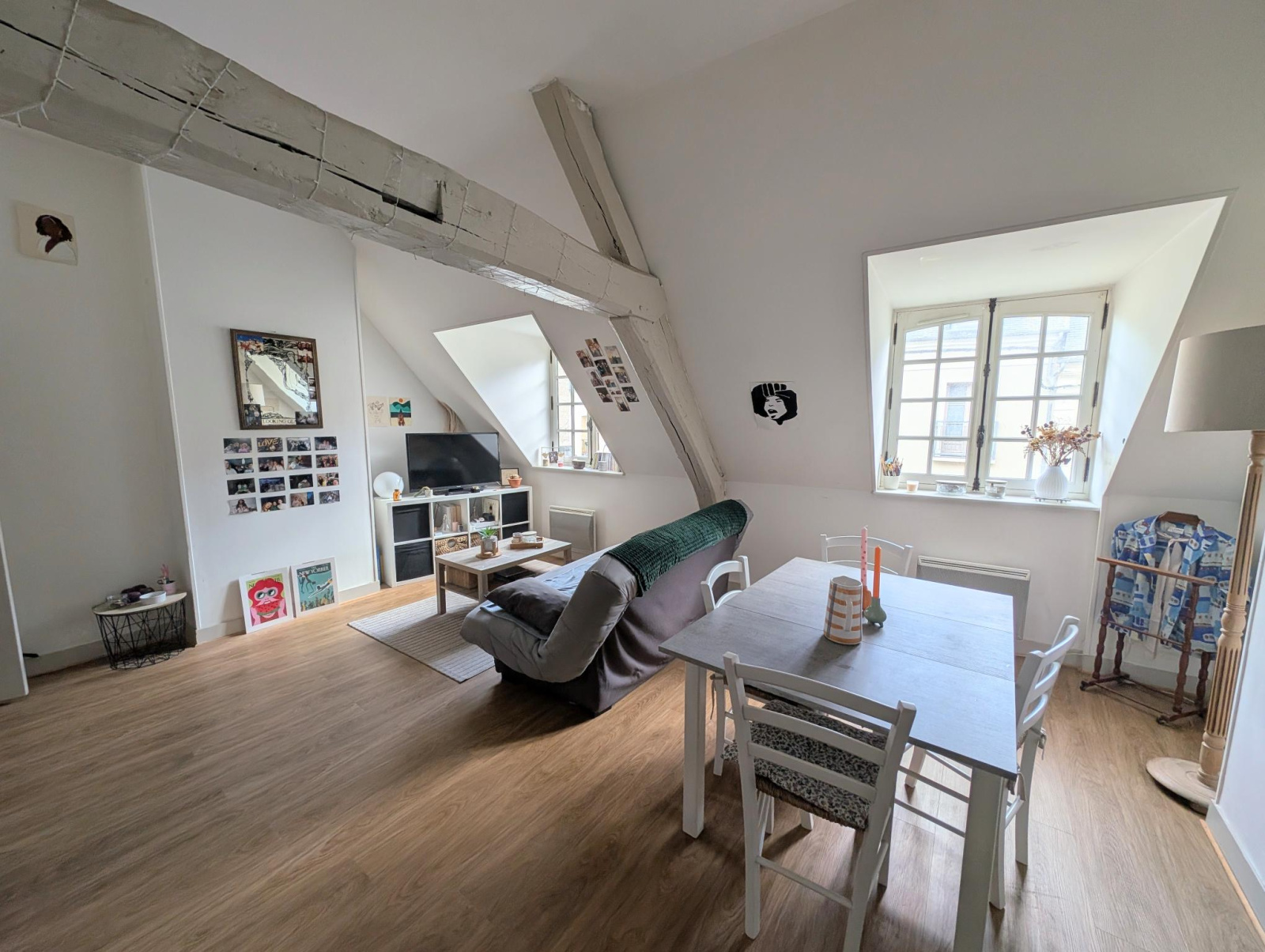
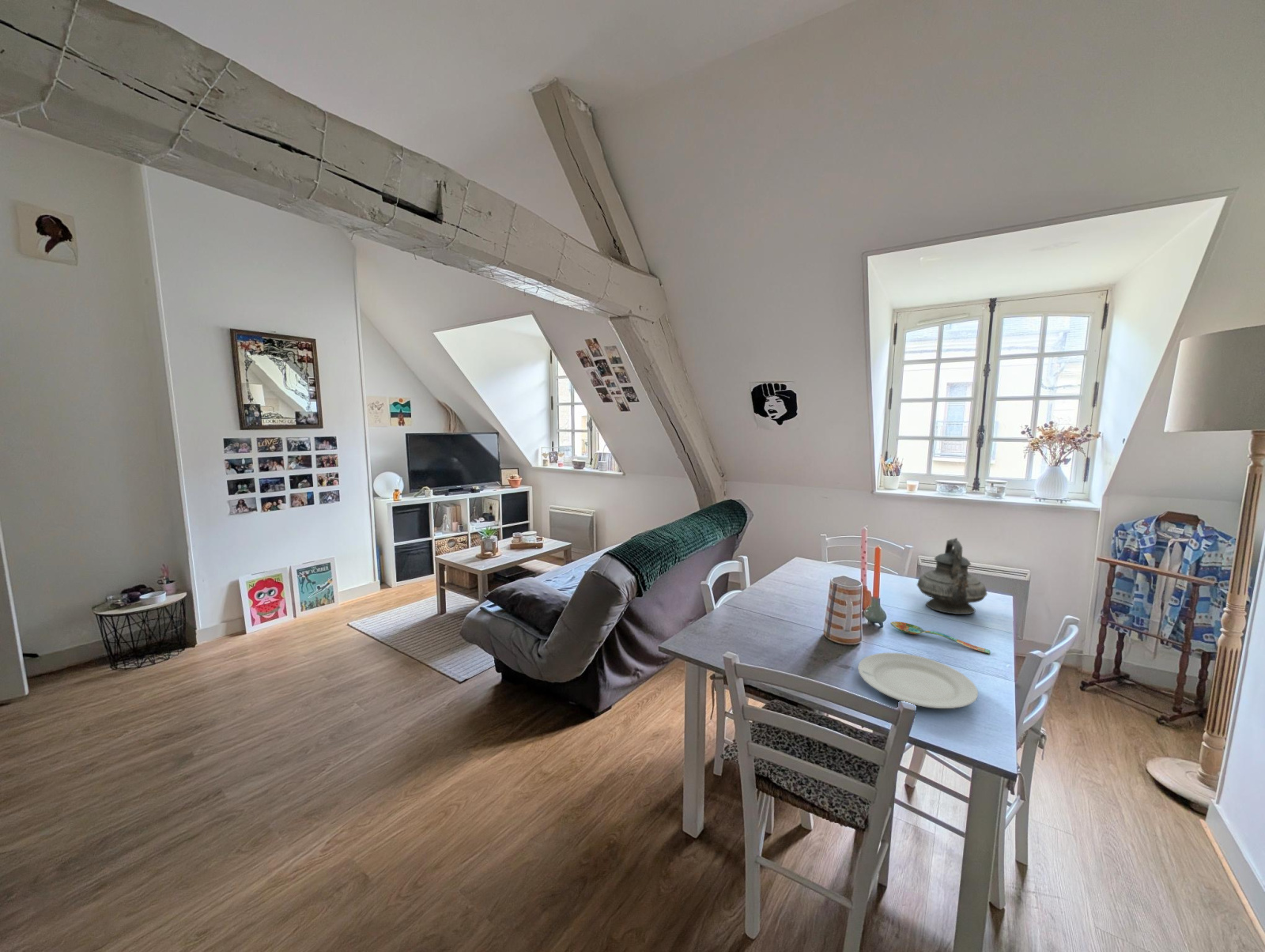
+ chinaware (914, 682)
+ spoon (938, 635)
+ teapot (953, 576)
